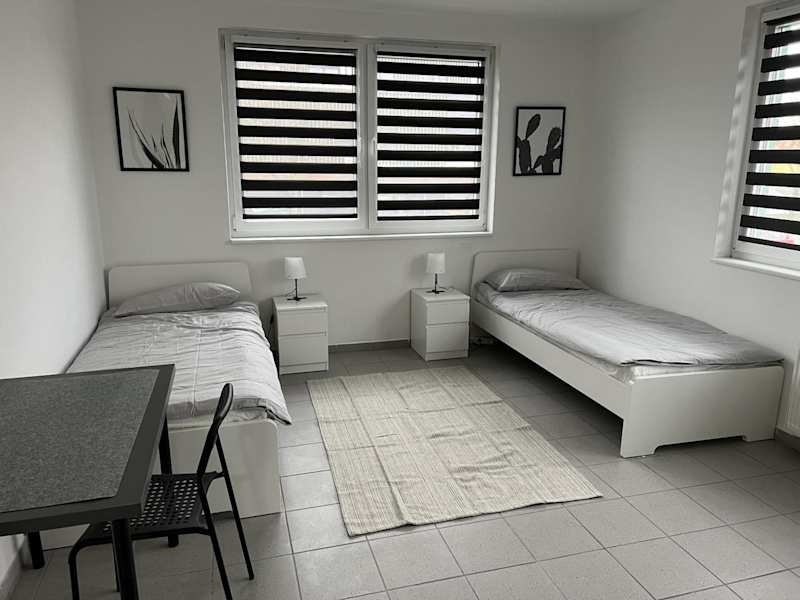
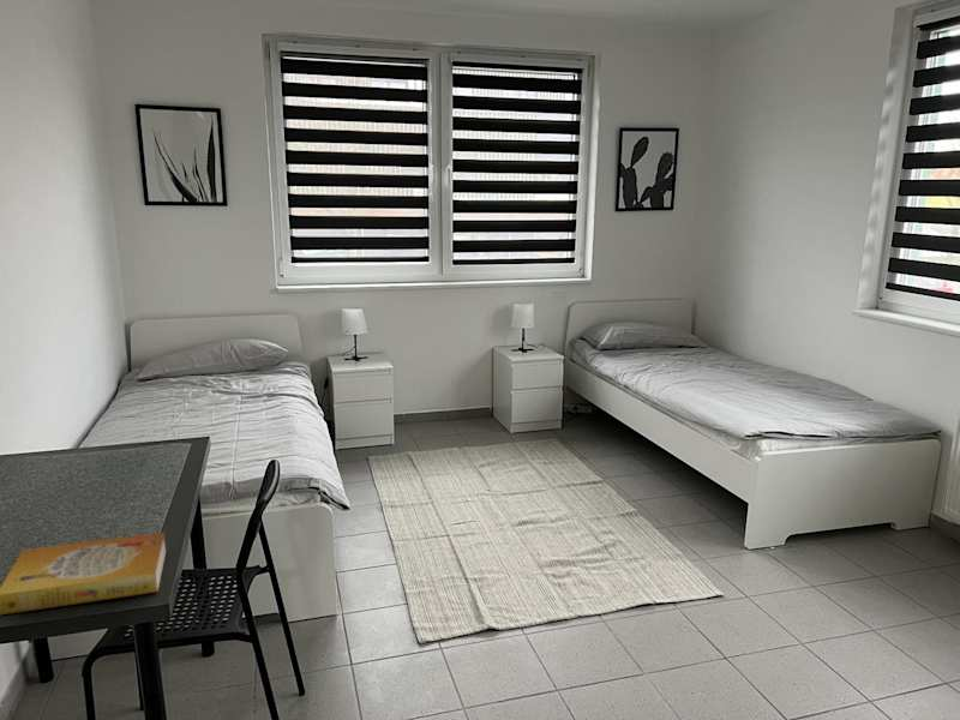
+ book (88, 570)
